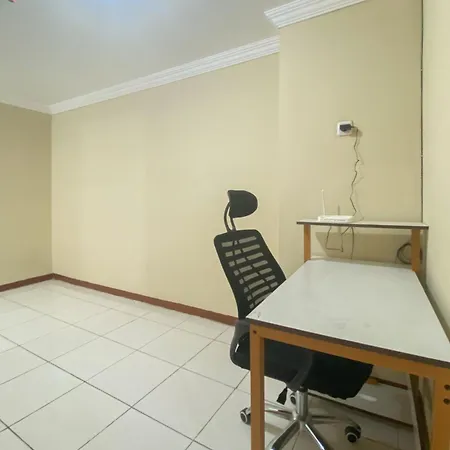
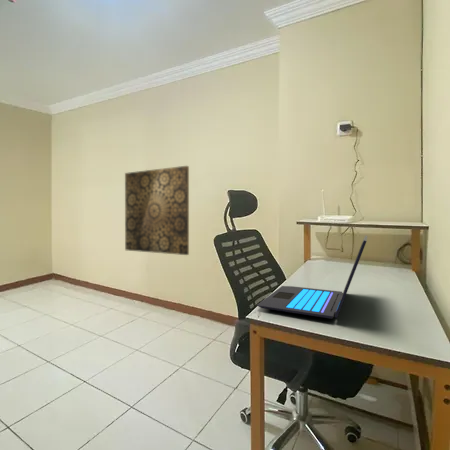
+ laptop (312, 288)
+ wall art (154, 211)
